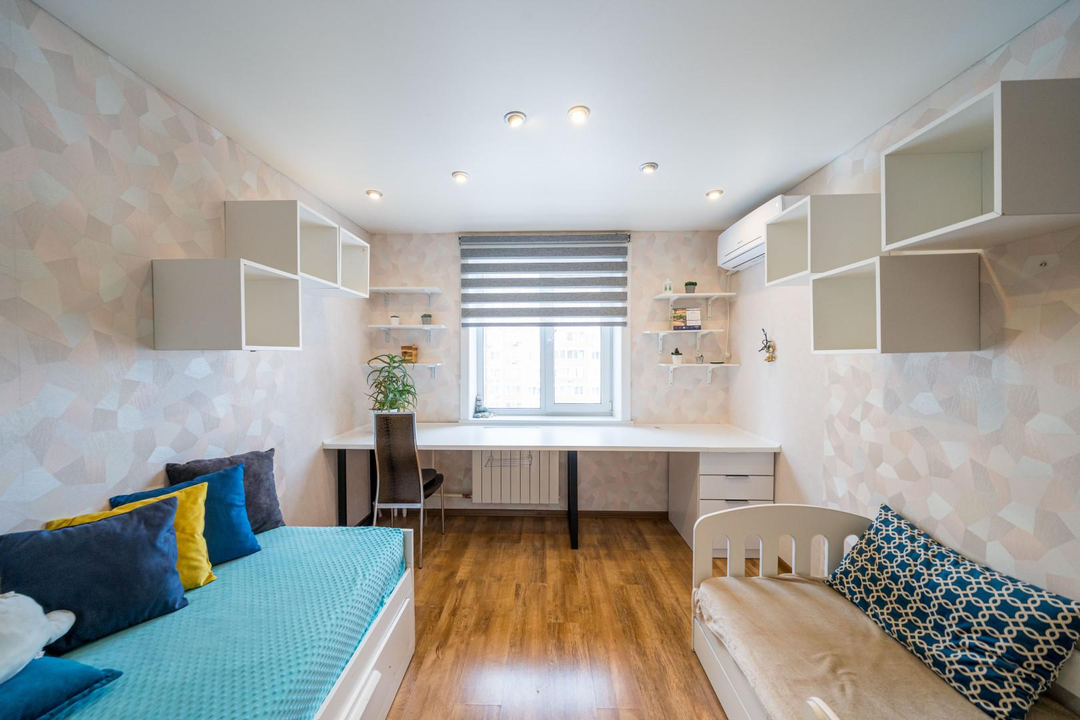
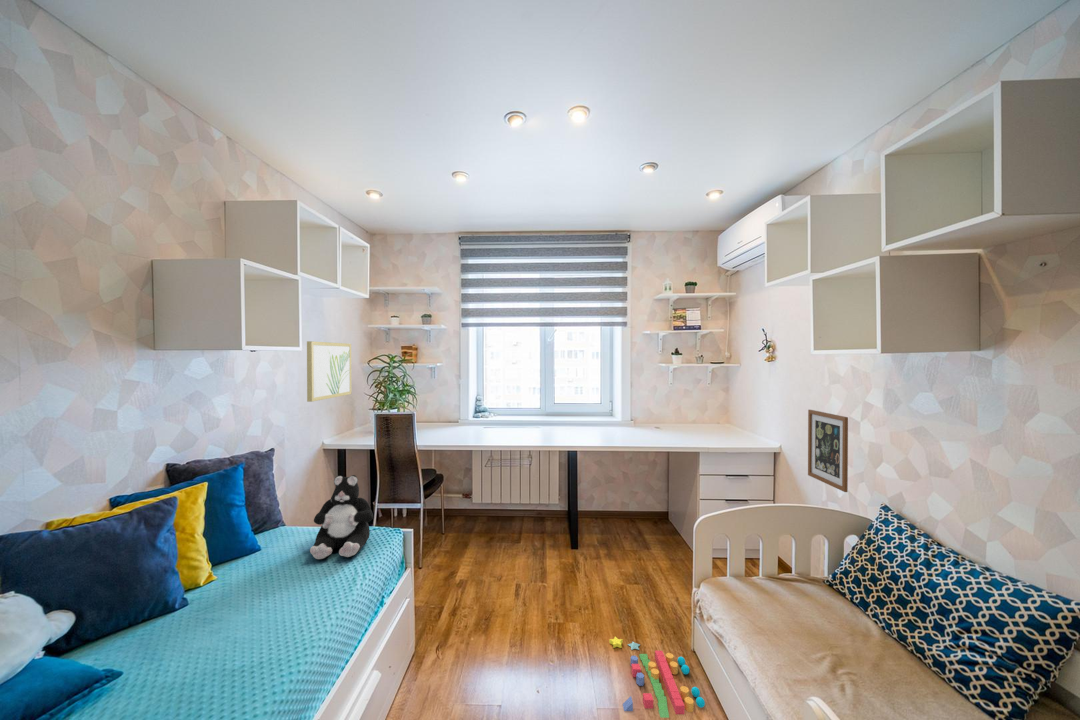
+ plush toy (342, 512)
+ wall art (331, 370)
+ wall art (826, 448)
+ toy train (652, 670)
